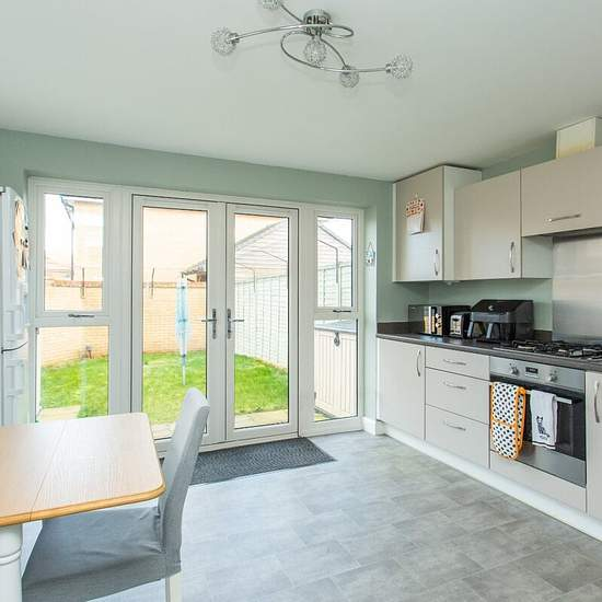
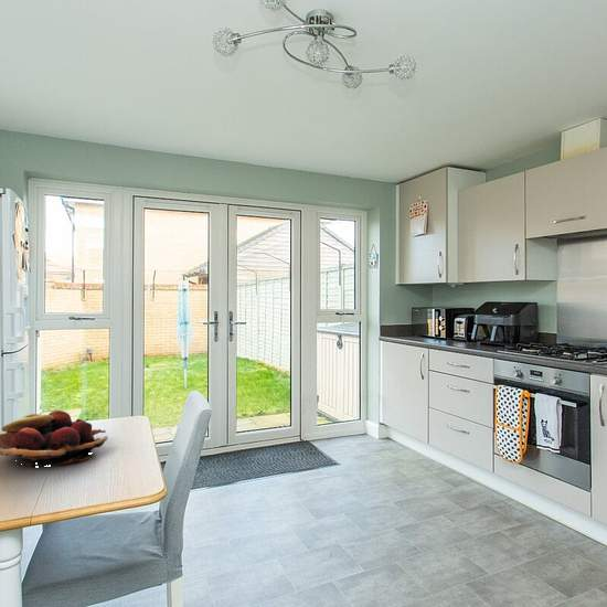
+ fruit basket (47, 435)
